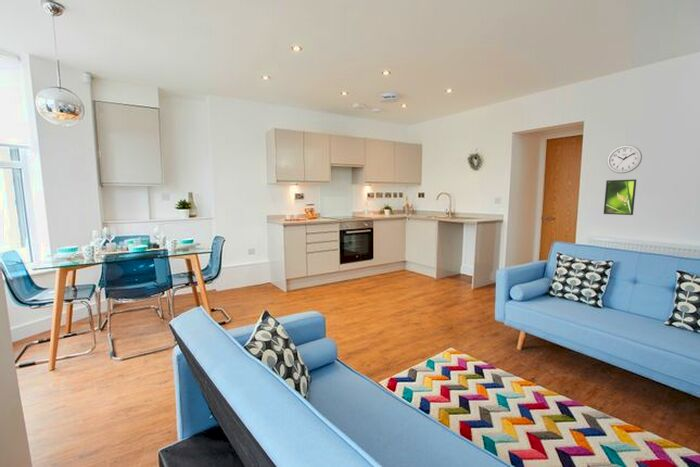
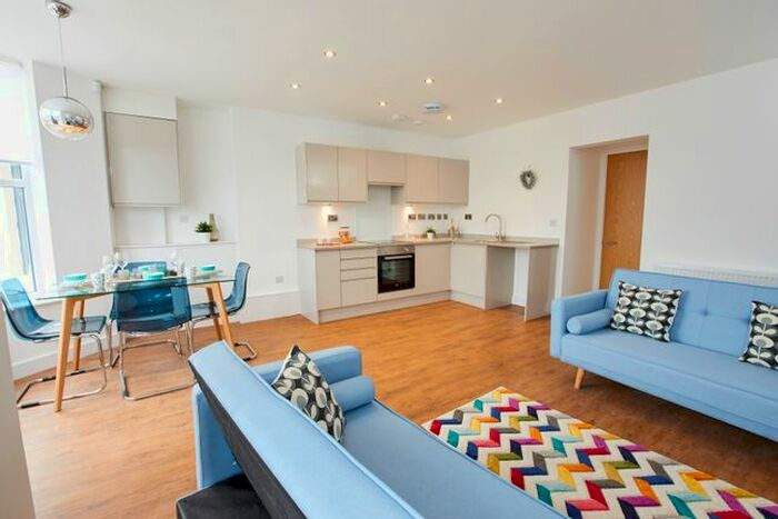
- wall clock (623, 159)
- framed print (619, 197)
